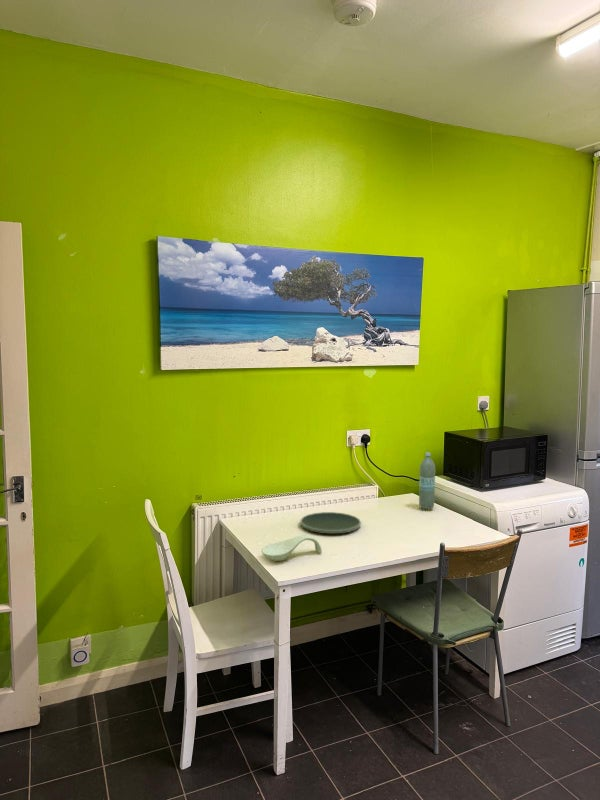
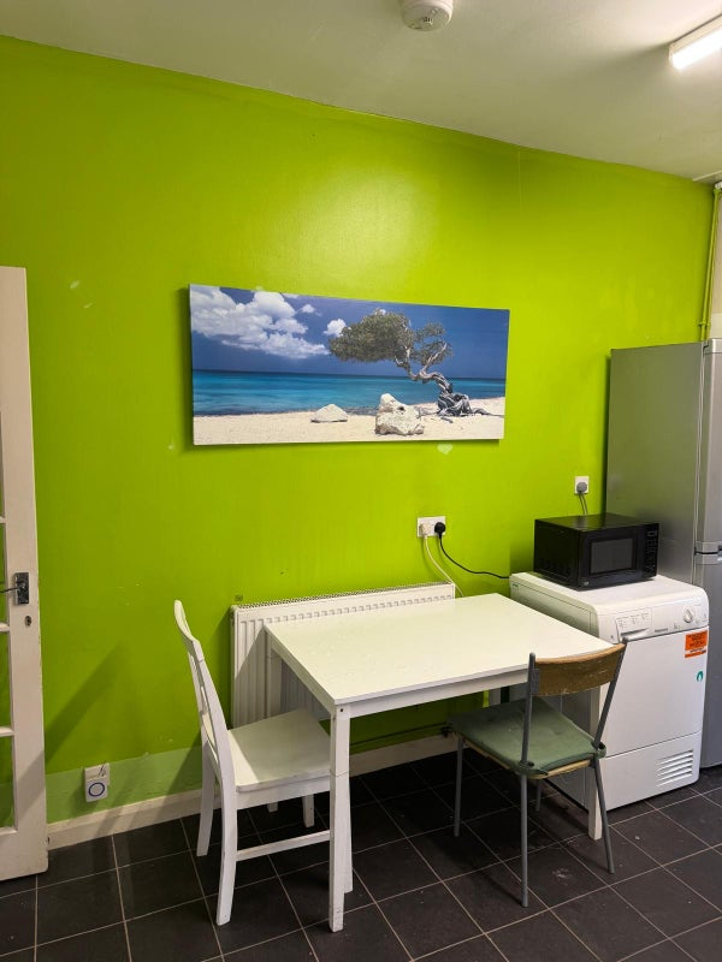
- spoon rest (291, 547)
- plate (330, 523)
- water bottle (427, 481)
